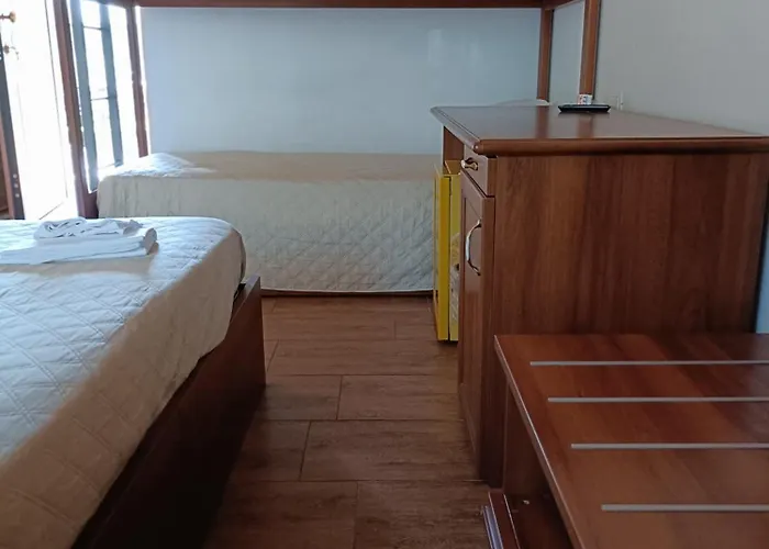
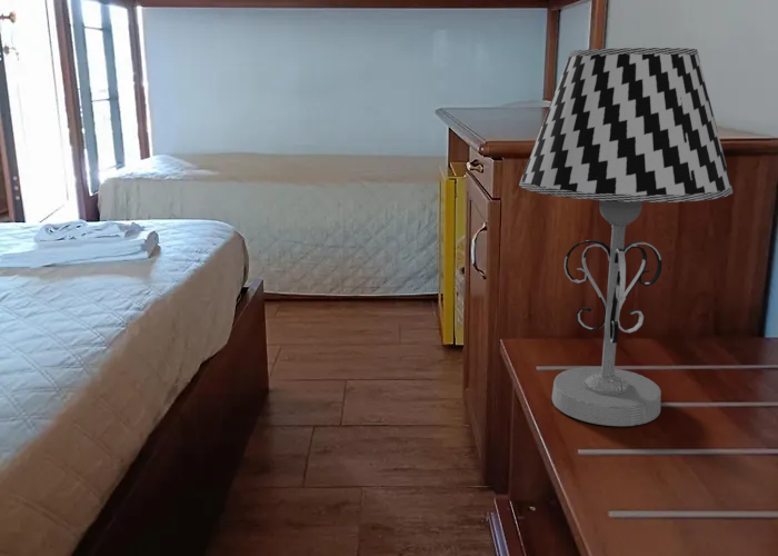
+ table lamp (618, 237)
